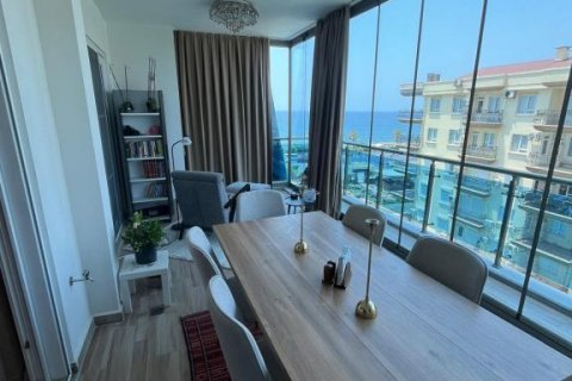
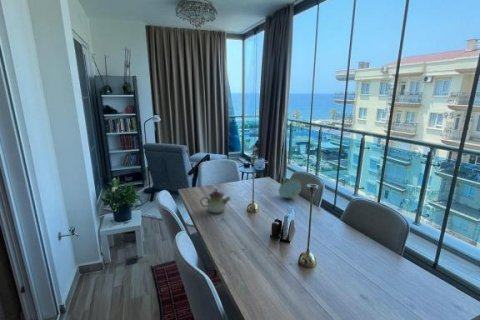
+ decorative bowl (289, 188)
+ teapot (215, 199)
